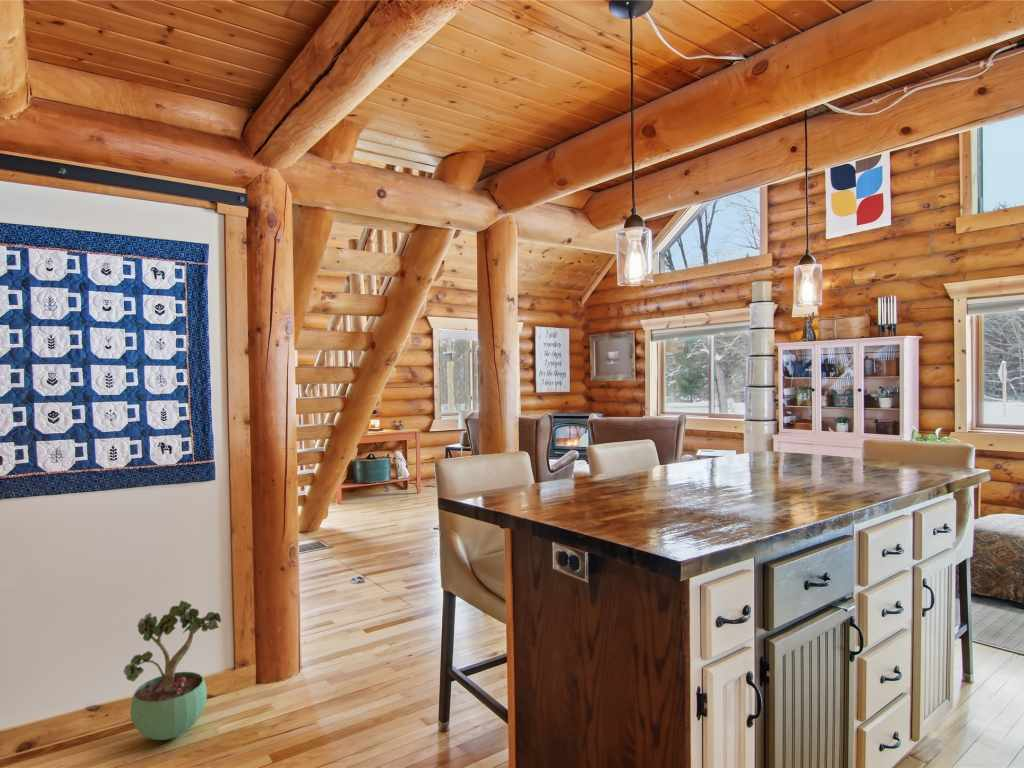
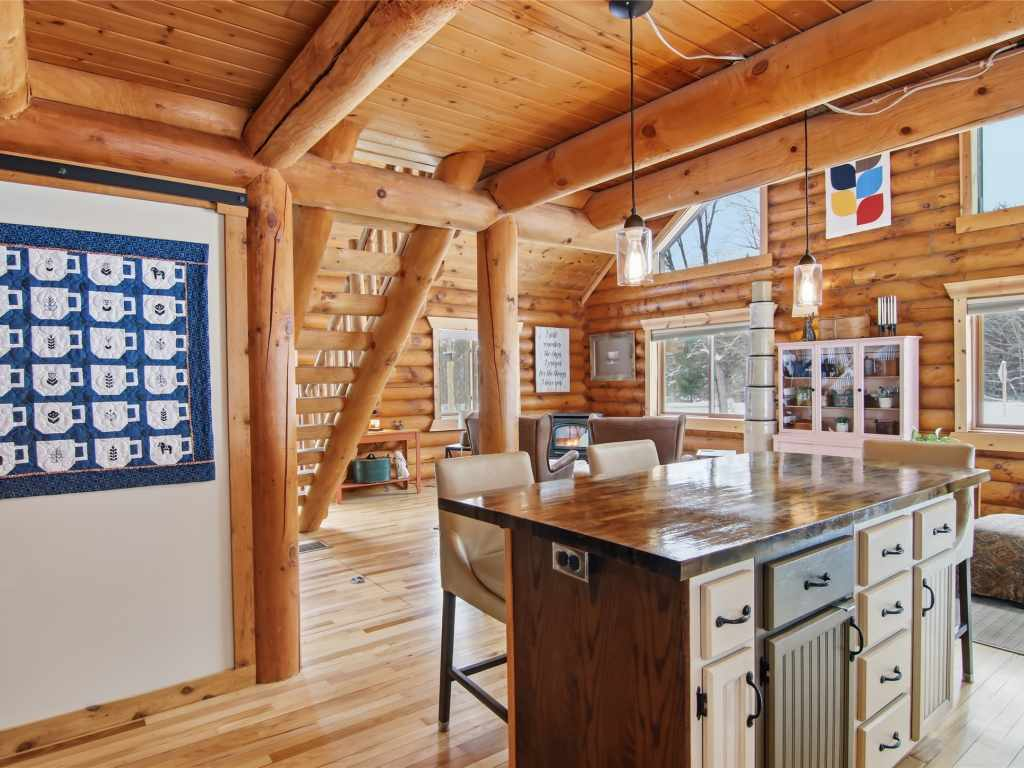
- potted plant (173, 666)
